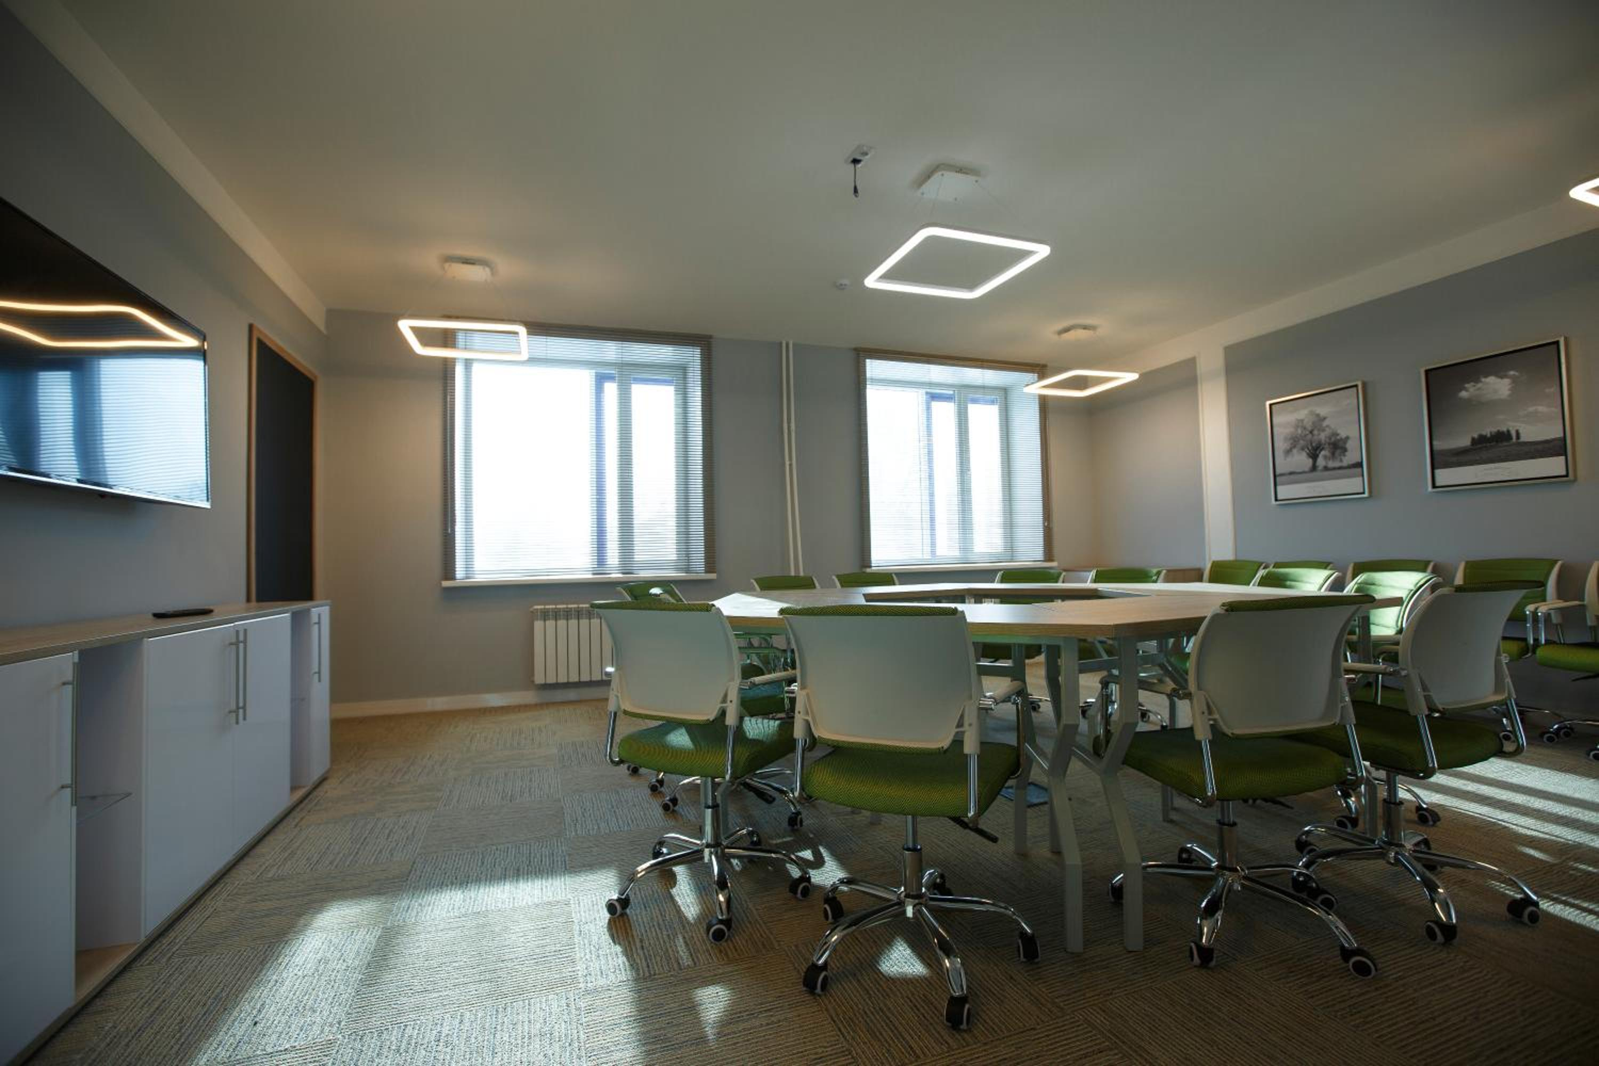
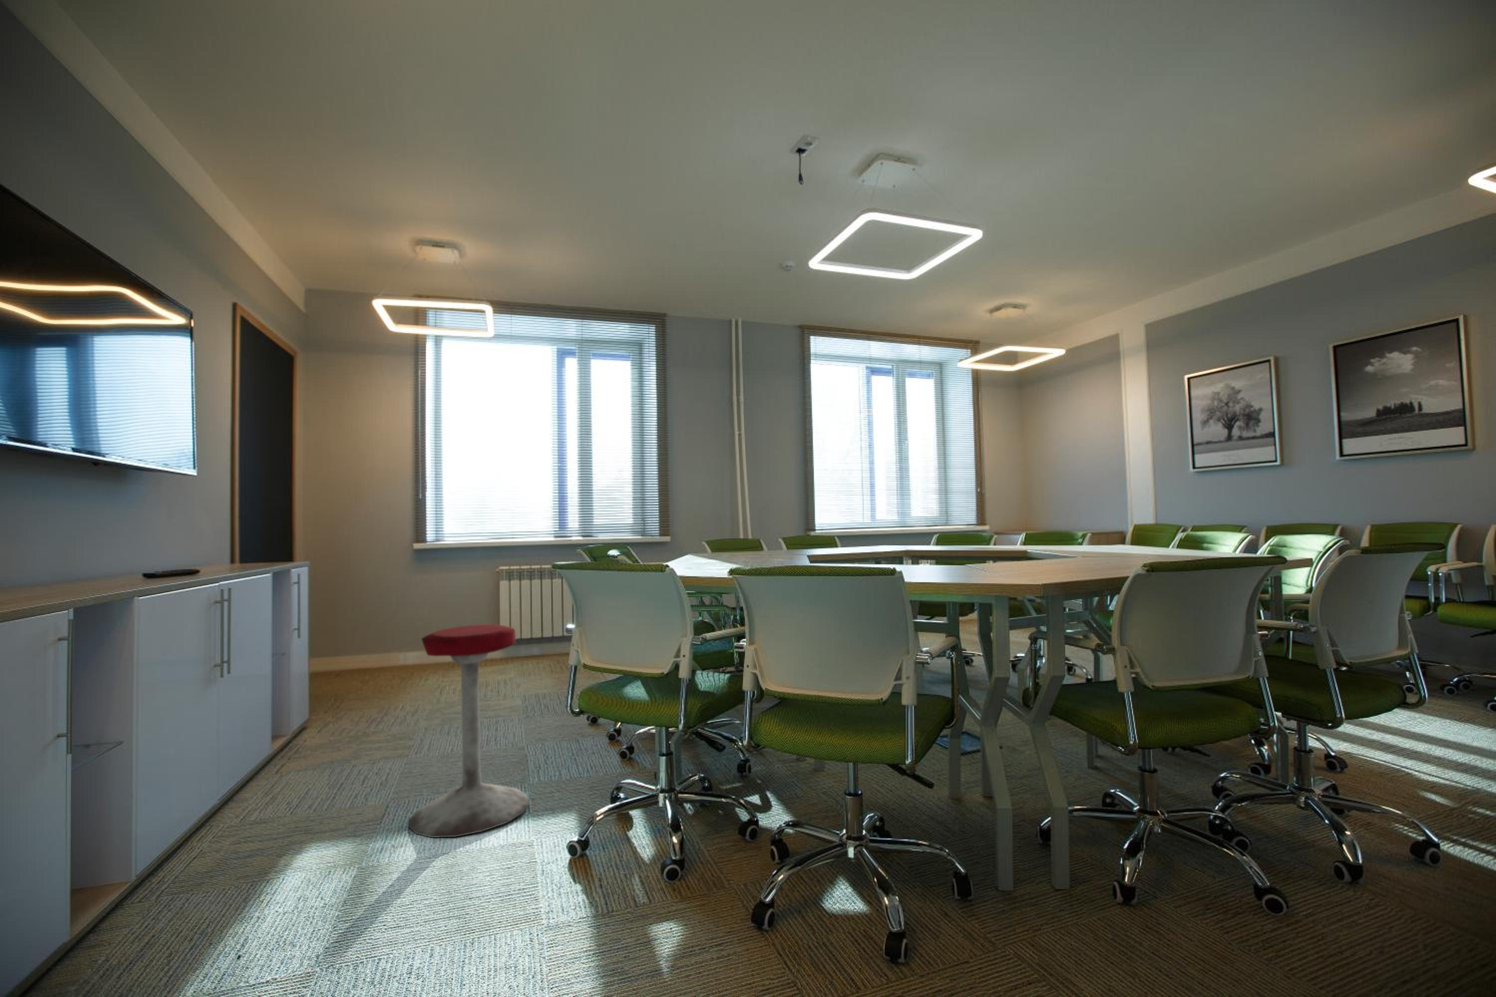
+ stool (470, 720)
